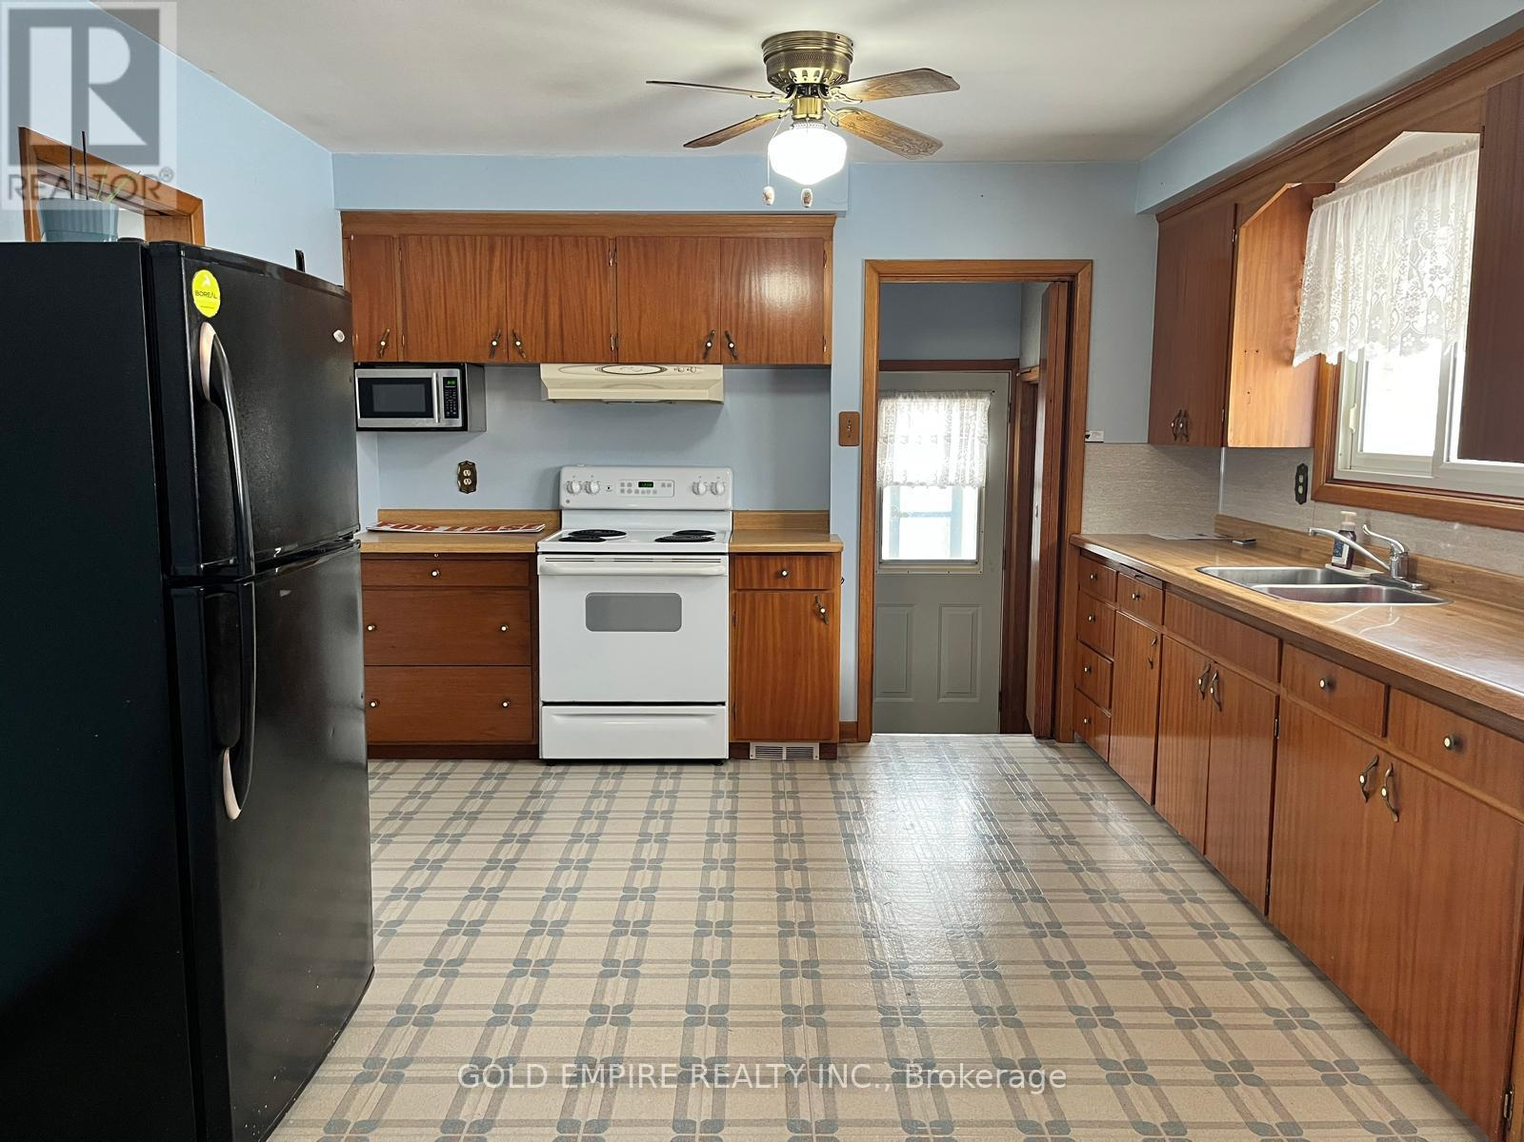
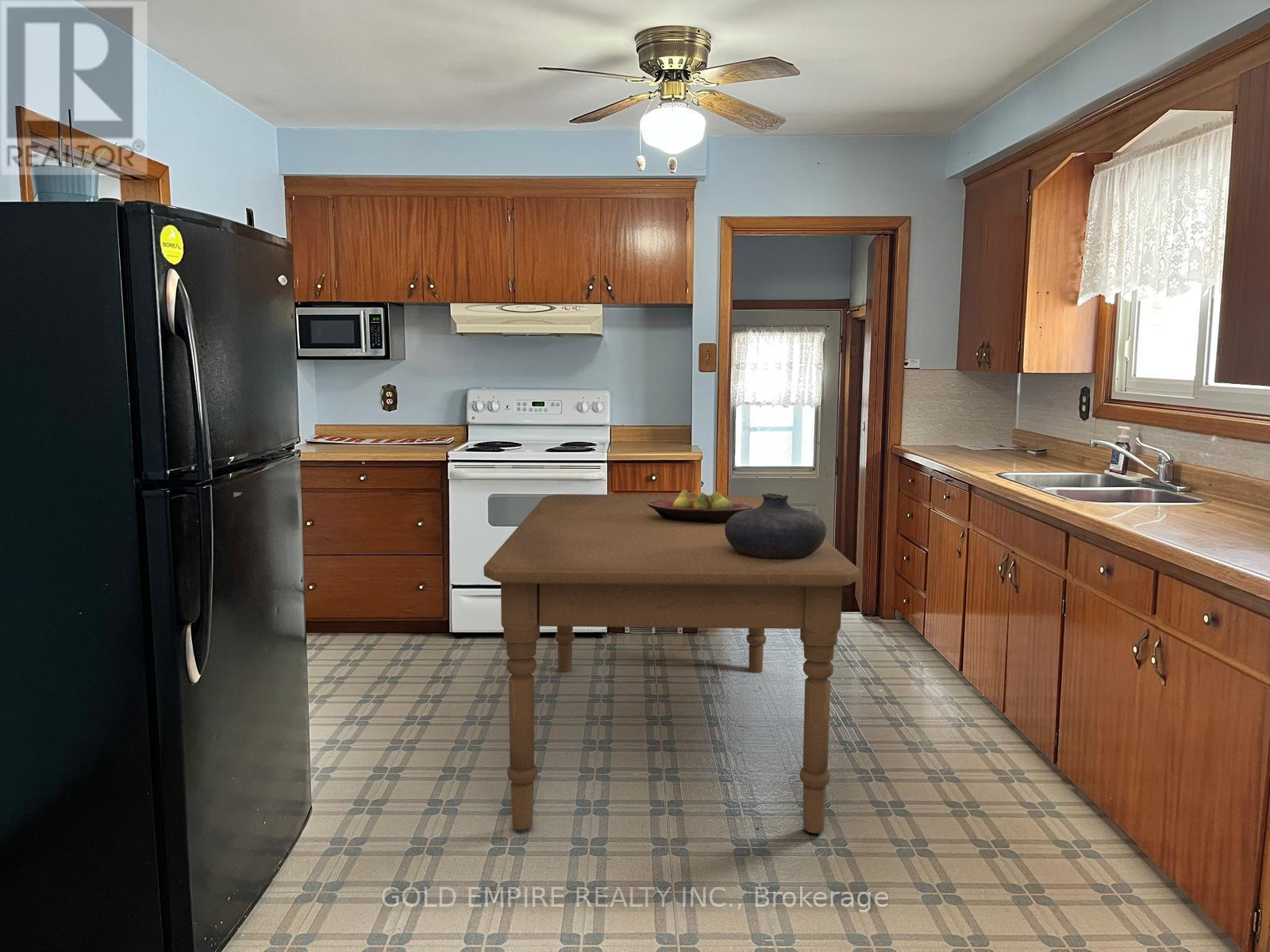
+ fruit bowl (698, 505)
+ dining table (664, 627)
+ vase (775, 522)
